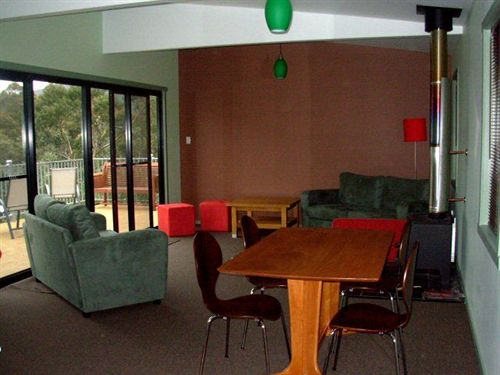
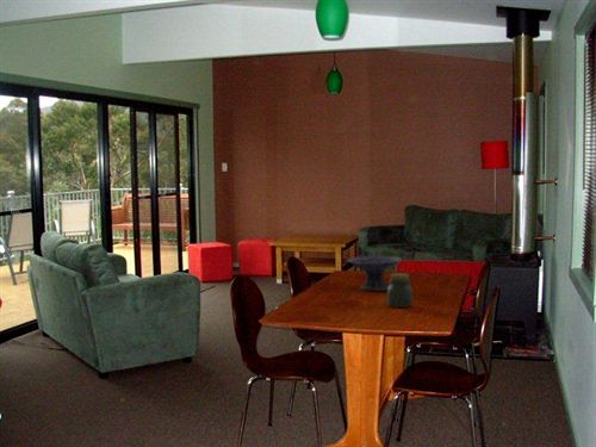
+ decorative bowl (374, 273)
+ jar (399, 290)
